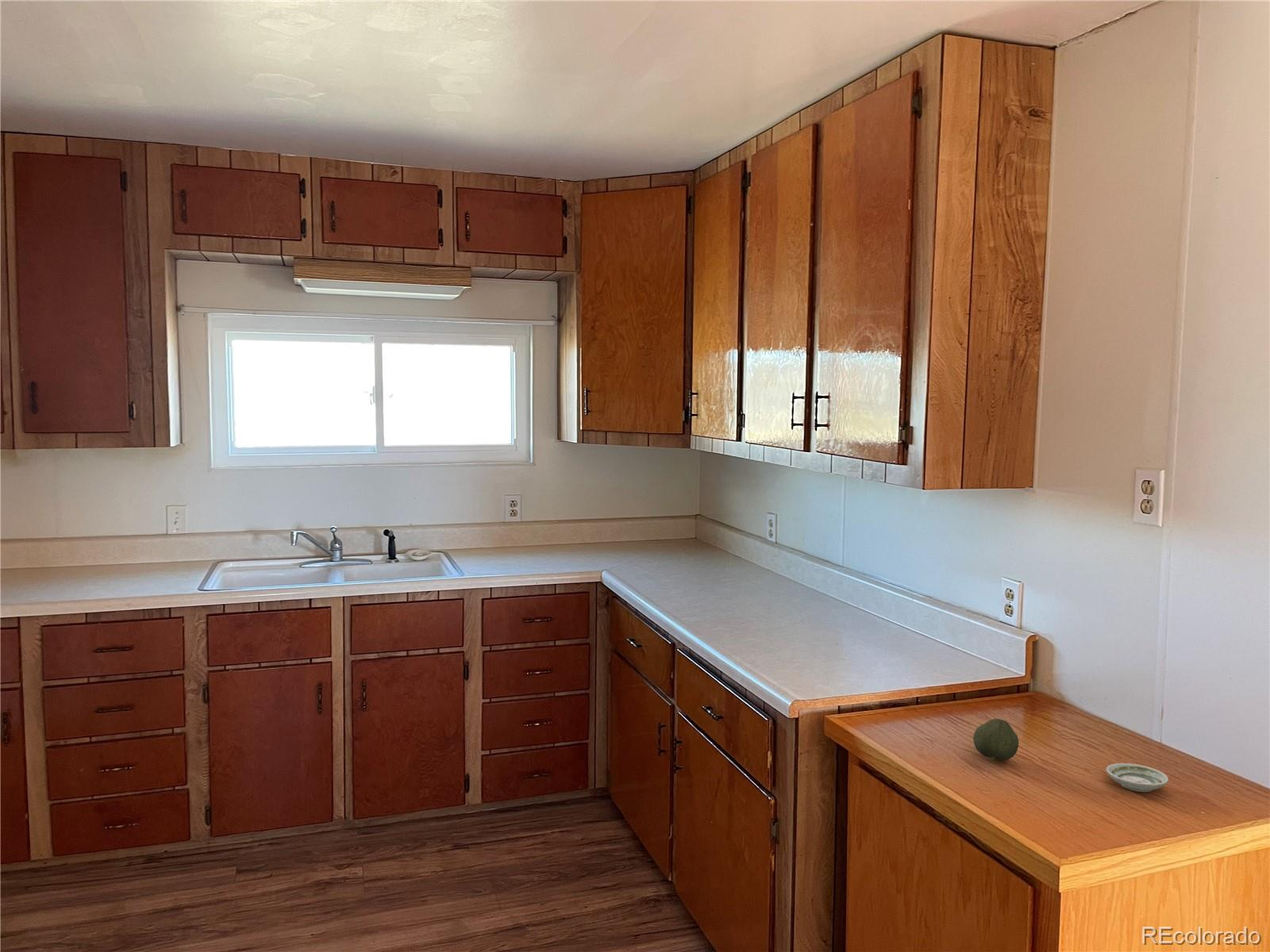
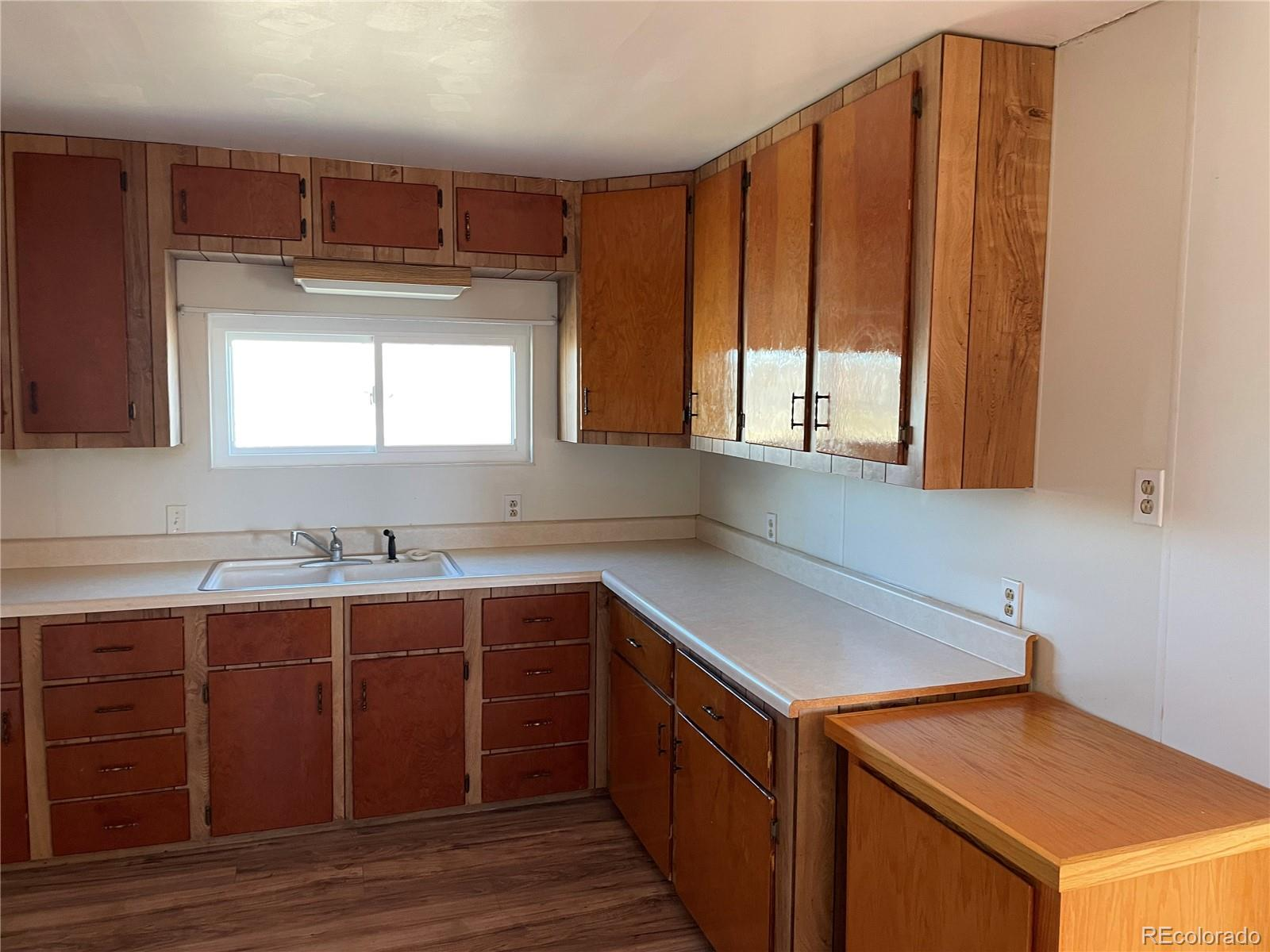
- saucer (1136, 779)
- fruit (995, 739)
